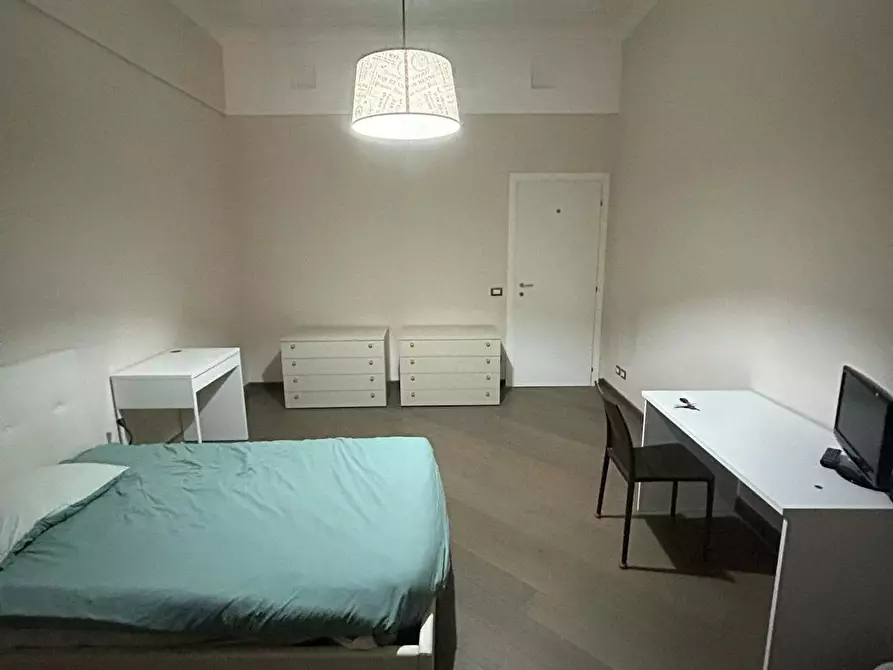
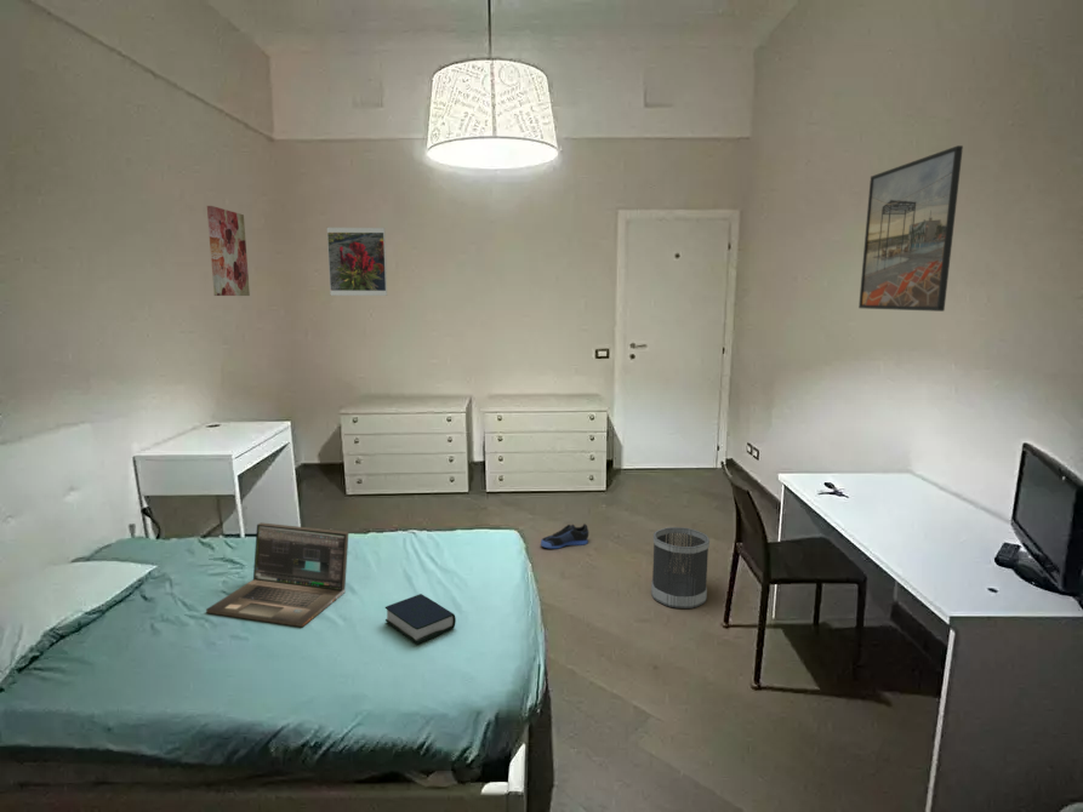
+ book (420, 617)
+ wall art (229, 253)
+ laptop (279, 571)
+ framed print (357, 262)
+ wastebasket (679, 566)
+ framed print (904, 238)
+ sneaker (564, 534)
